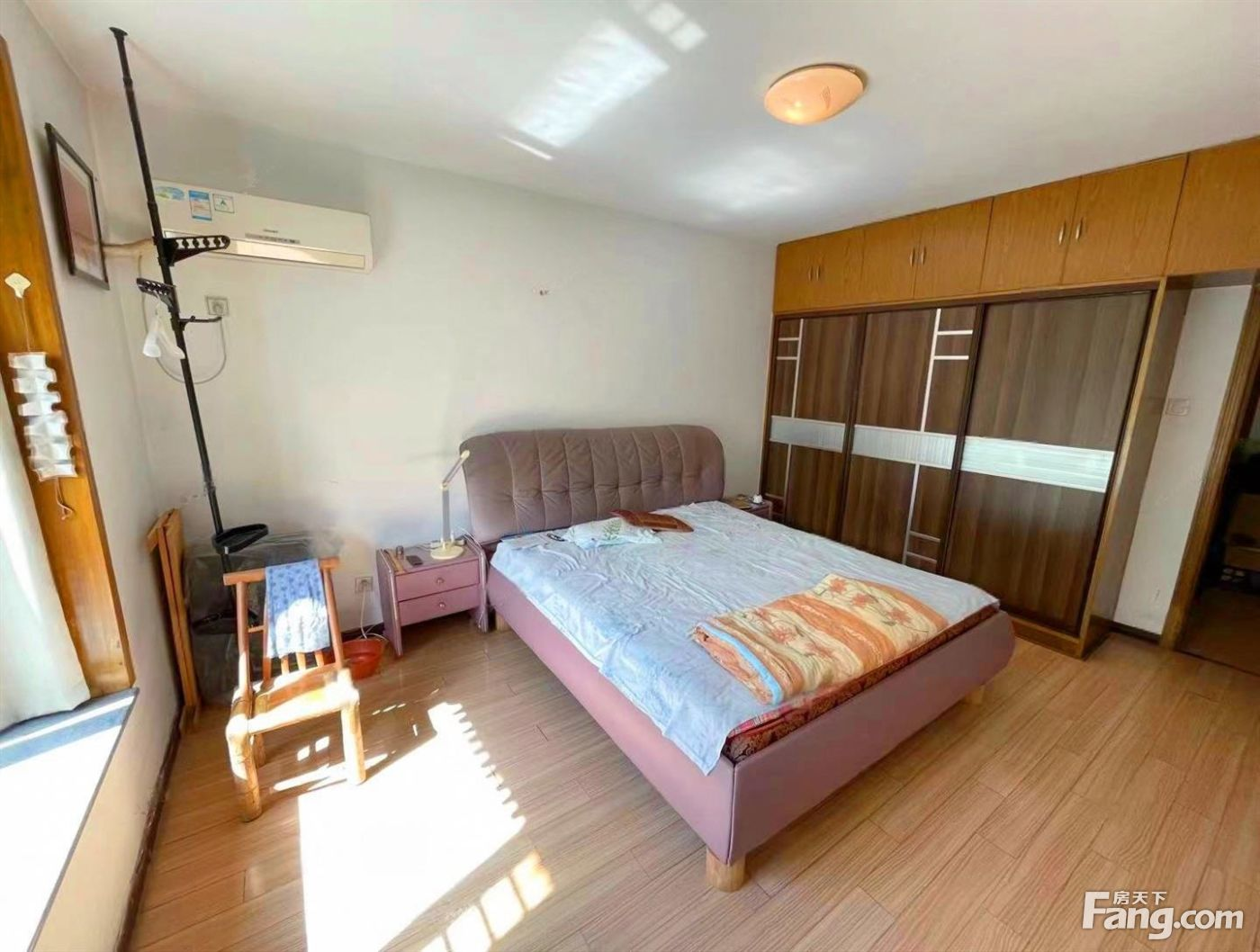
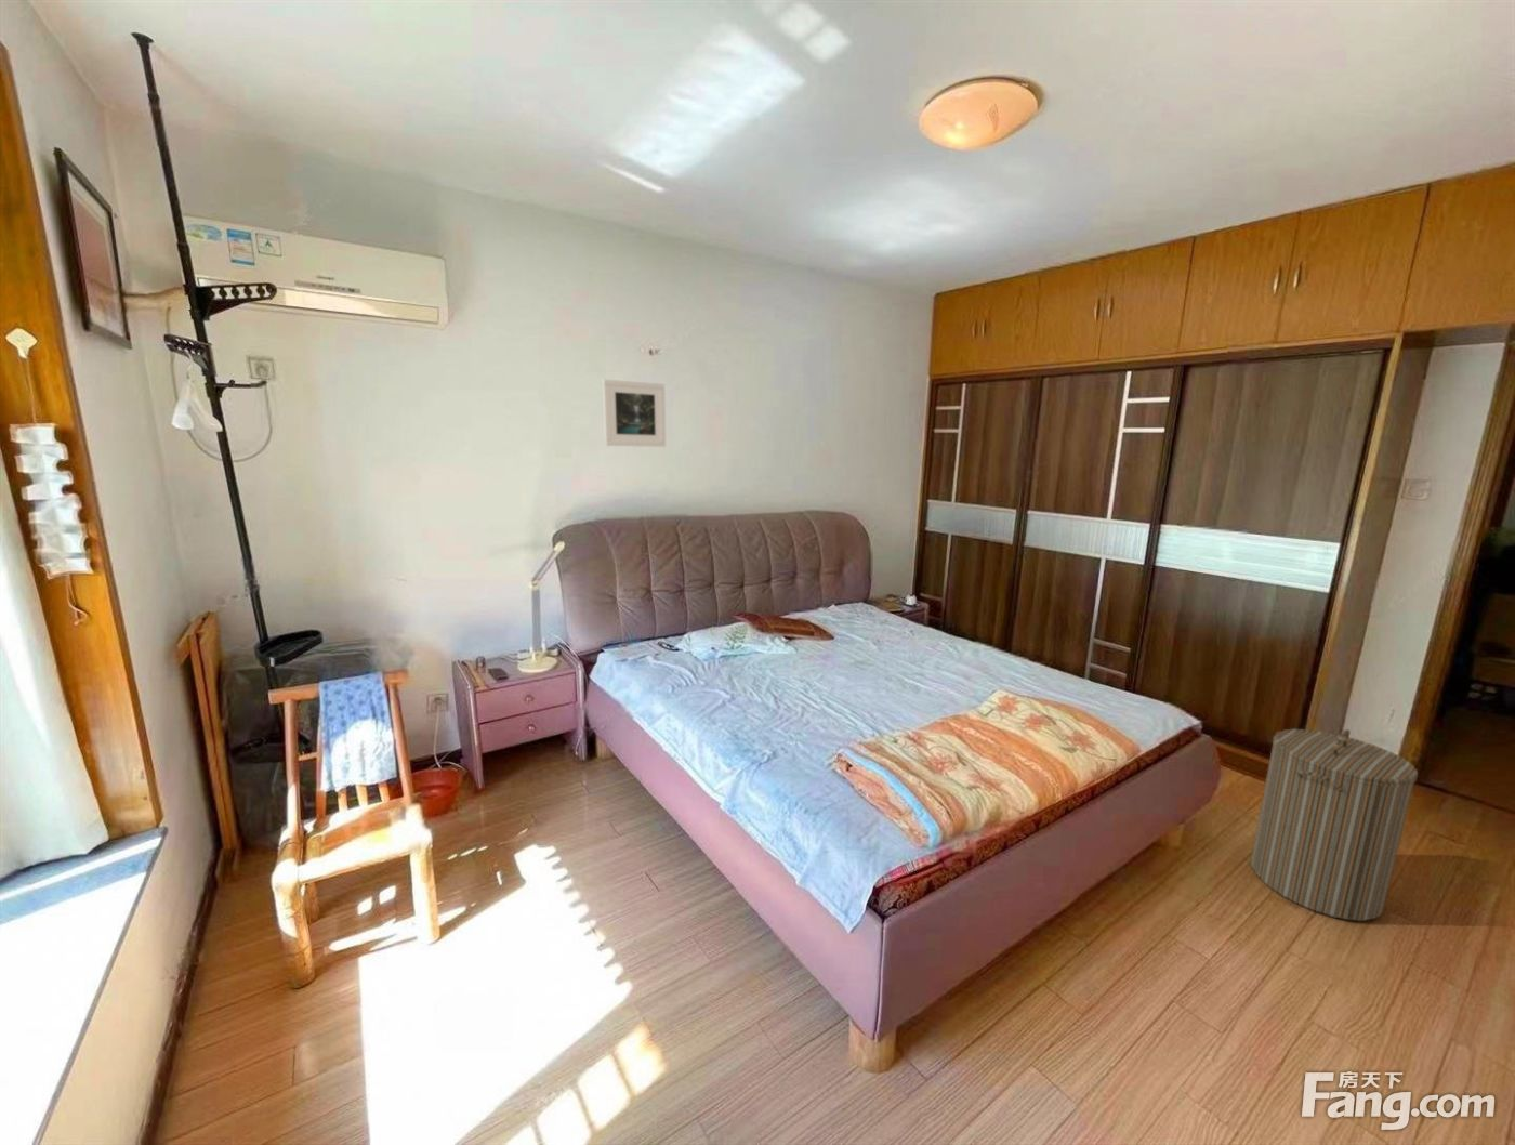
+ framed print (635, 414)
+ laundry hamper (1329, 808)
